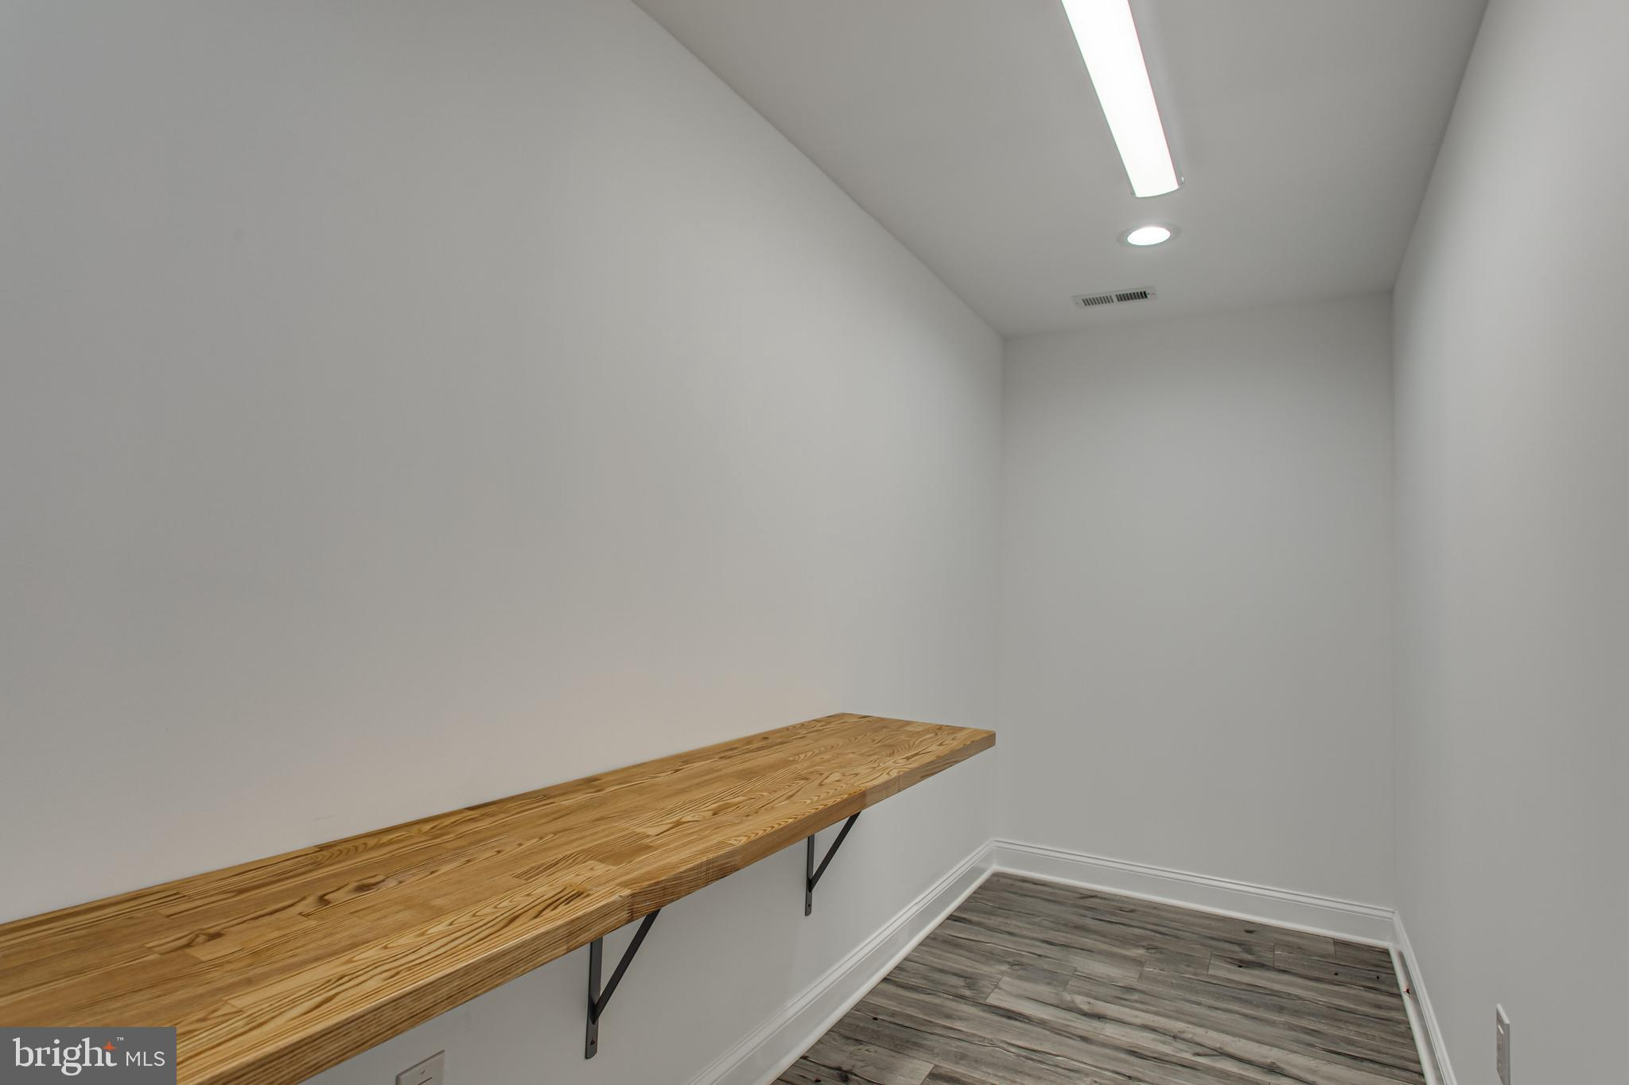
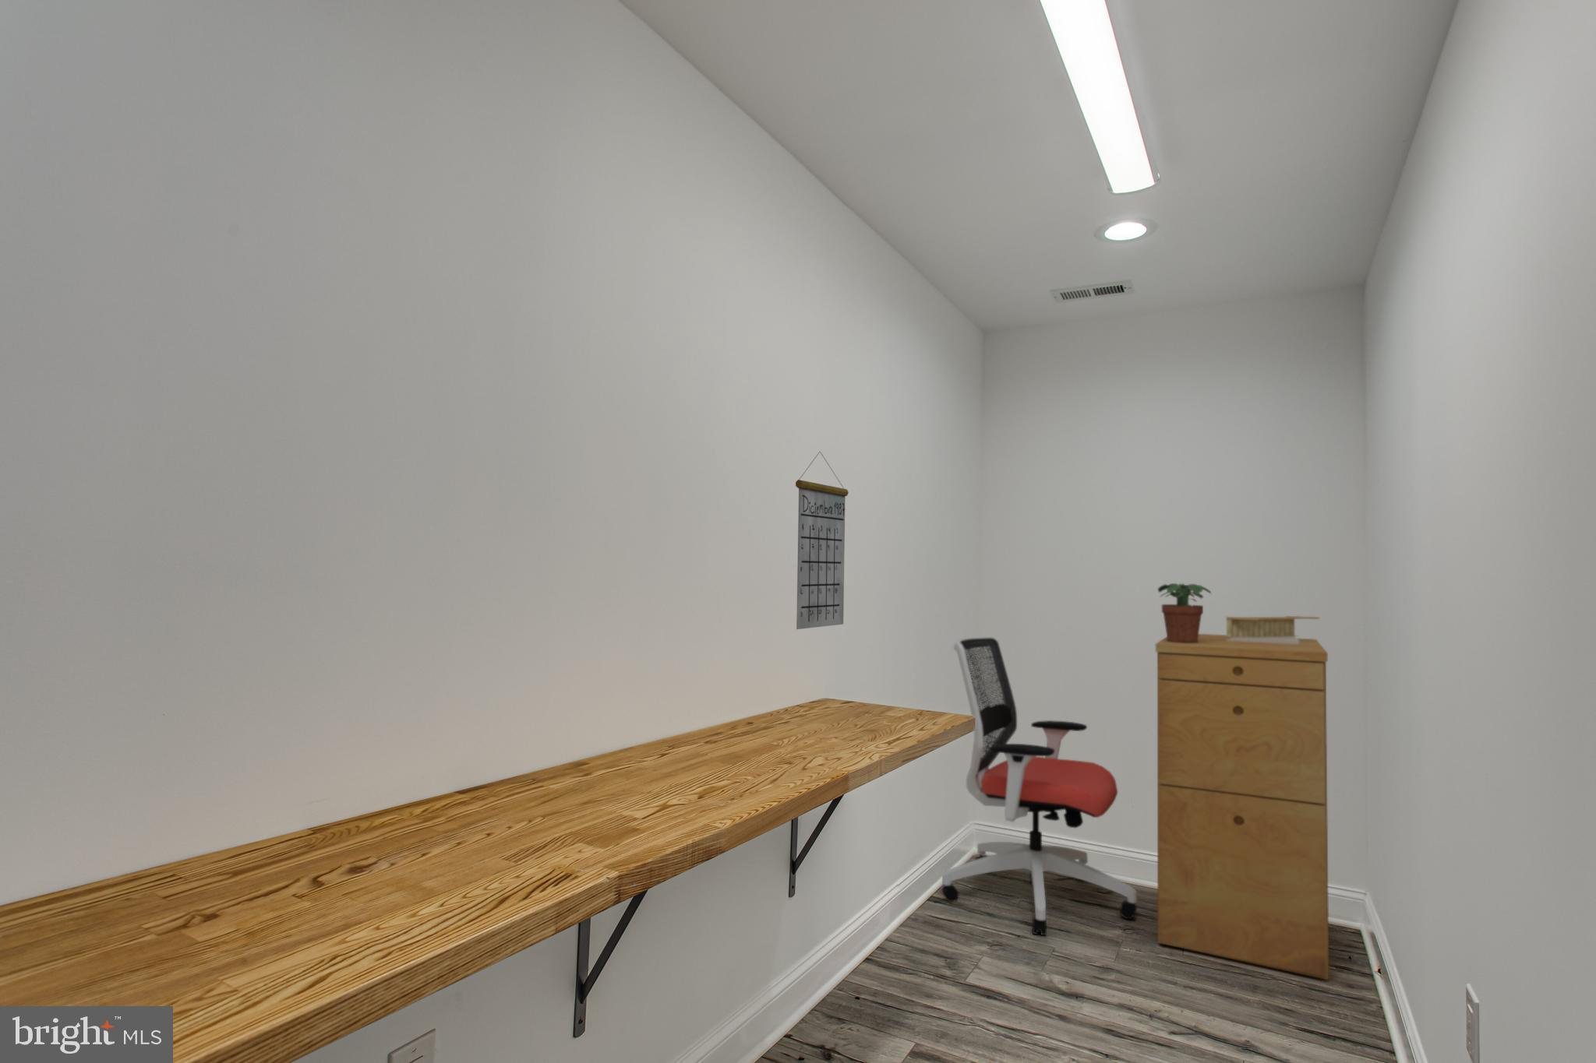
+ calendar (822, 539)
+ architectural model (1273, 628)
+ potted plant (1184, 612)
+ office chair (1043, 770)
+ filing cabinet (1241, 785)
